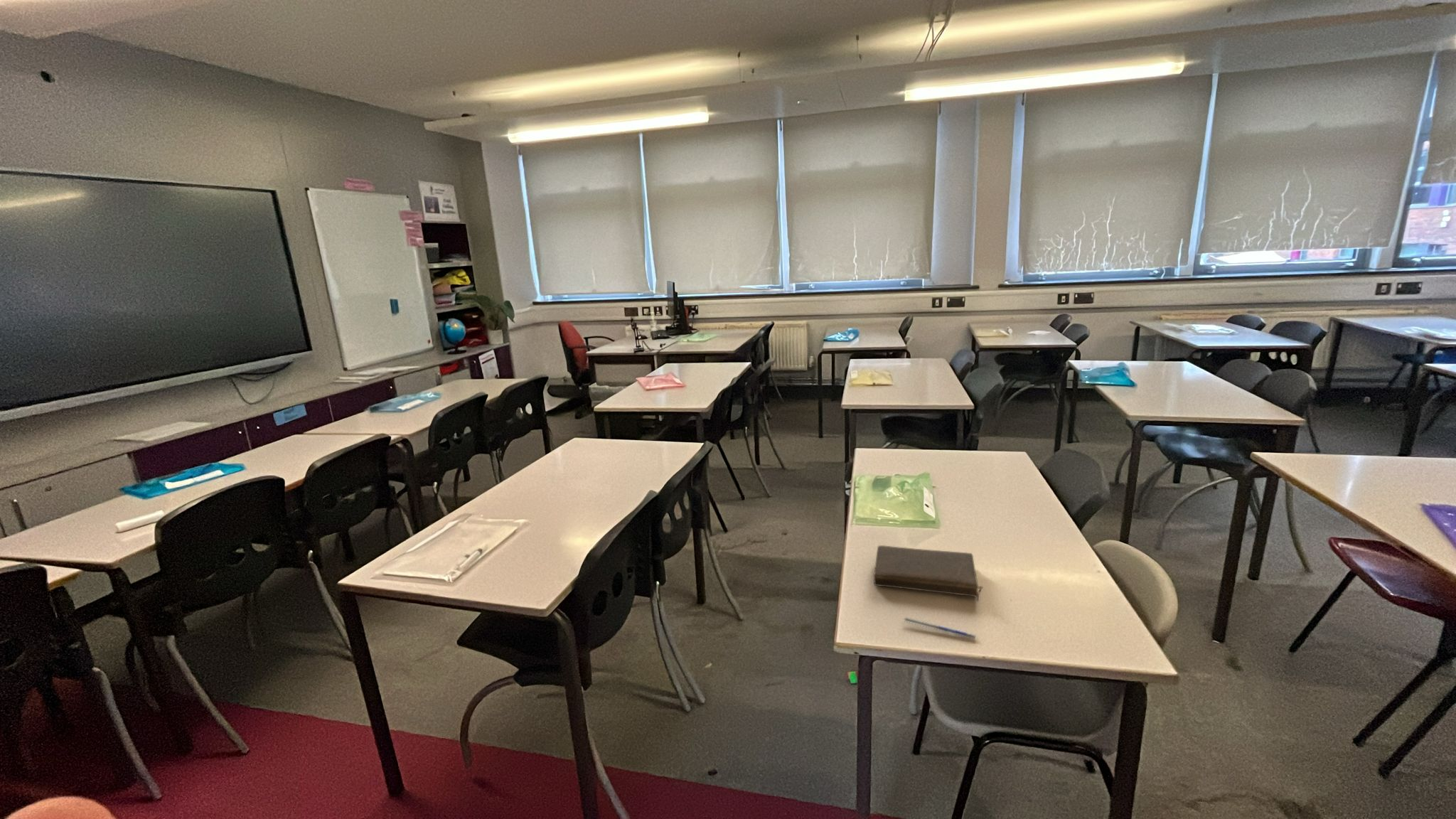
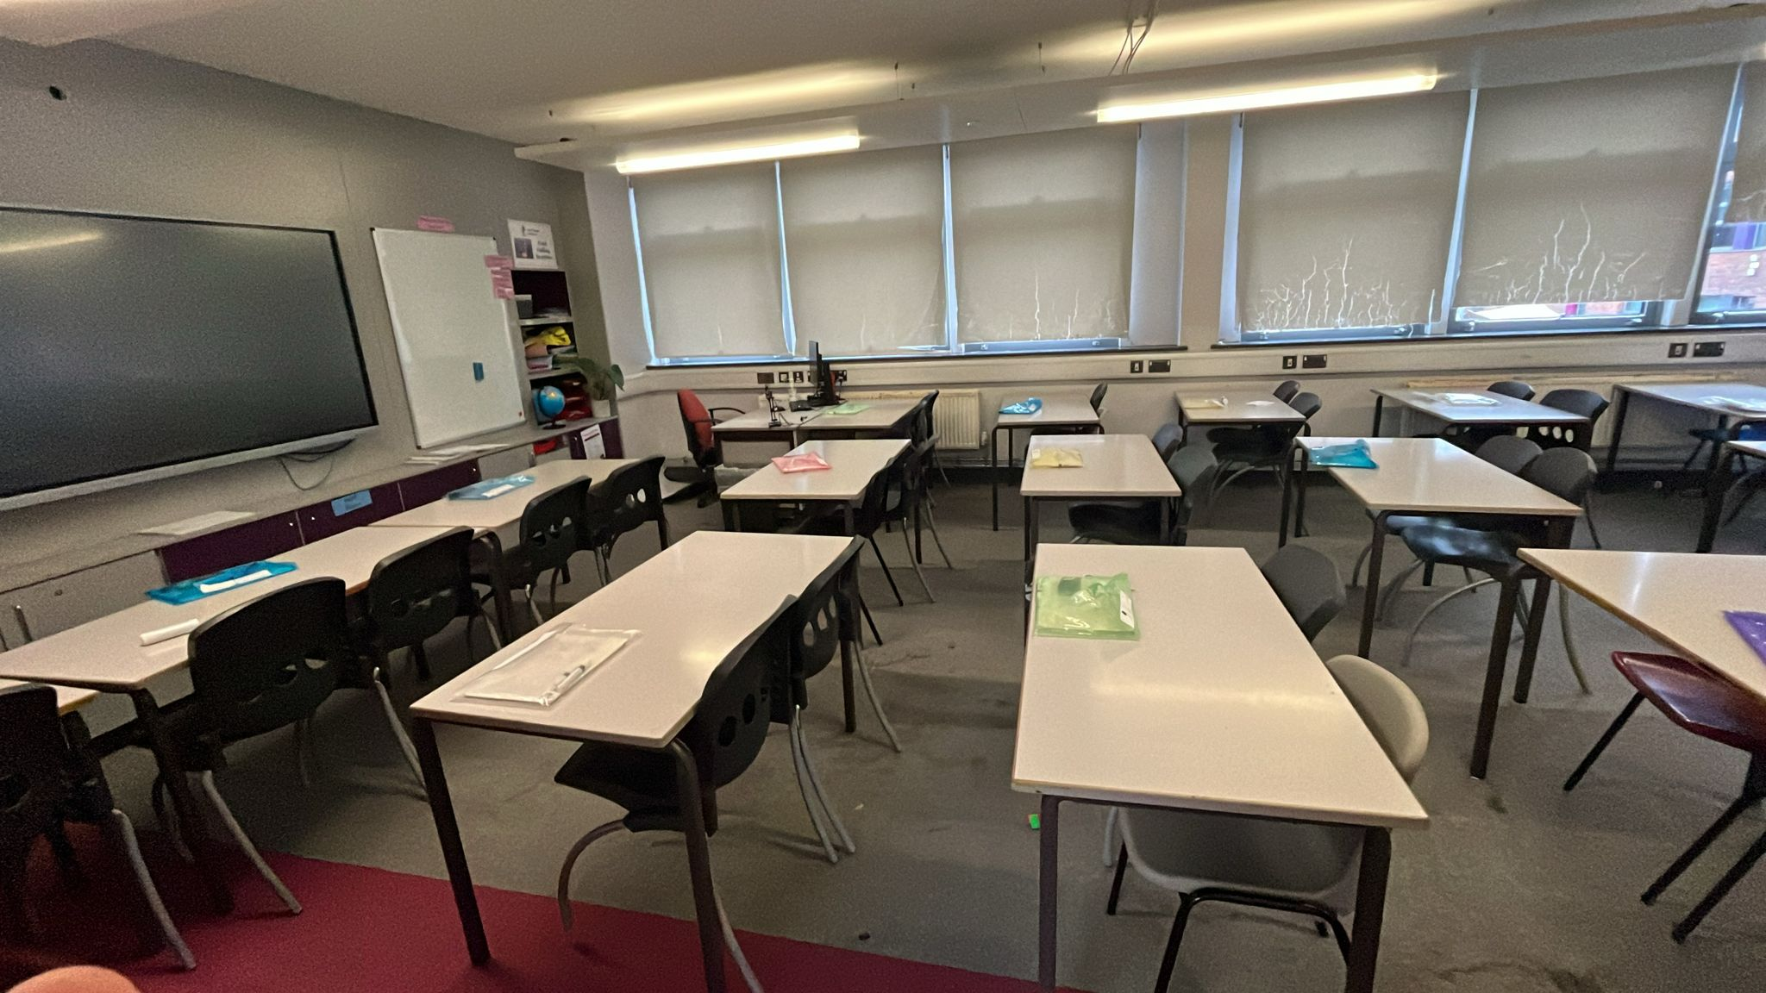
- pen (938, 627)
- book (926, 574)
